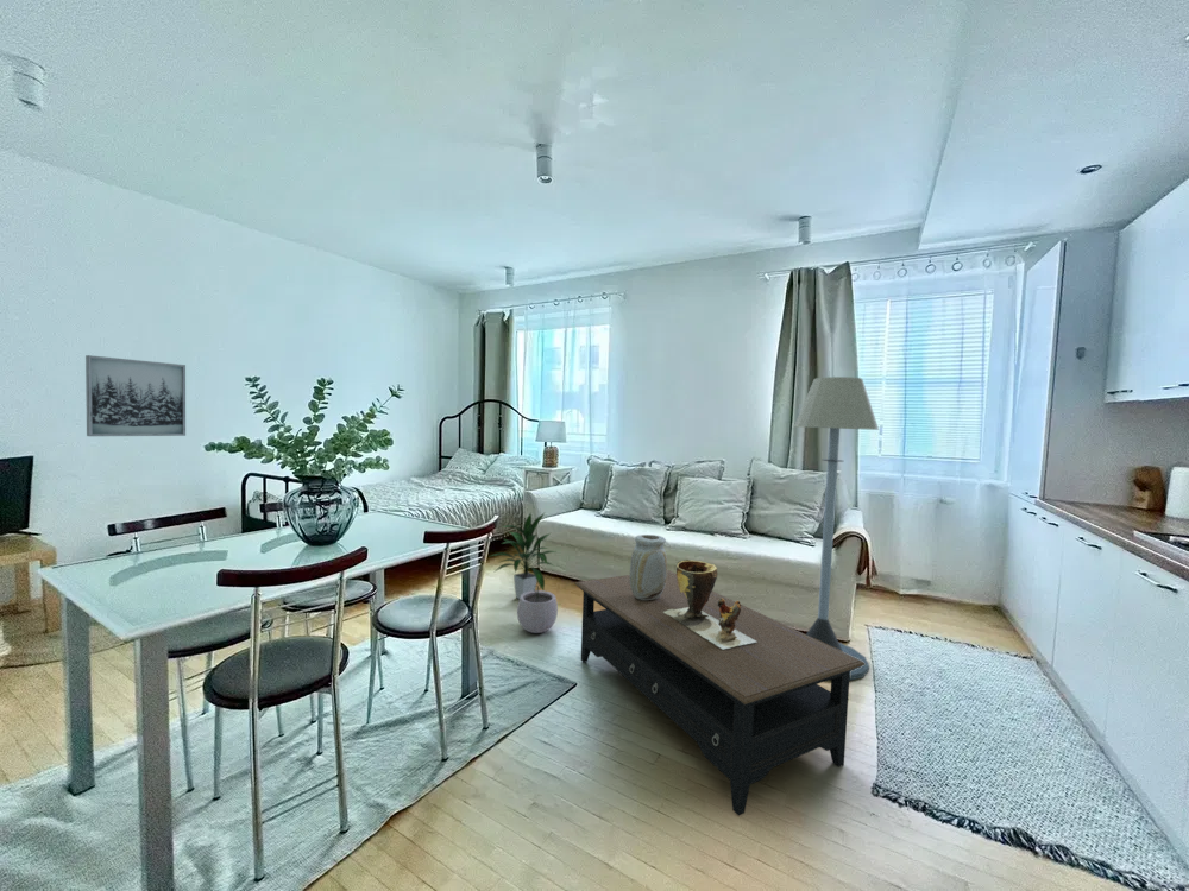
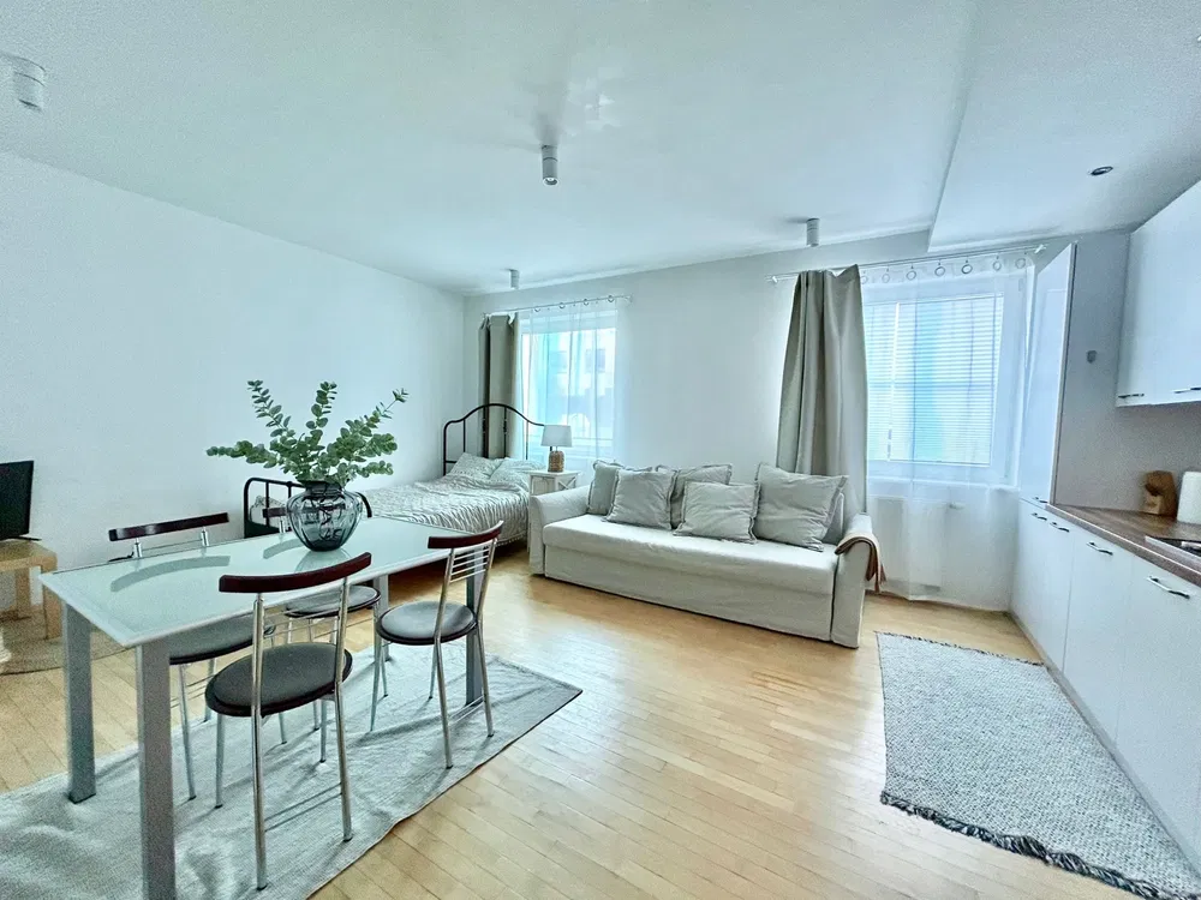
- plant pot (537, 606)
- floor lamp (829, 520)
- wall art (138, 398)
- coffee table (692, 659)
- clay pot (707, 598)
- vase (648, 567)
- indoor plant (526, 556)
